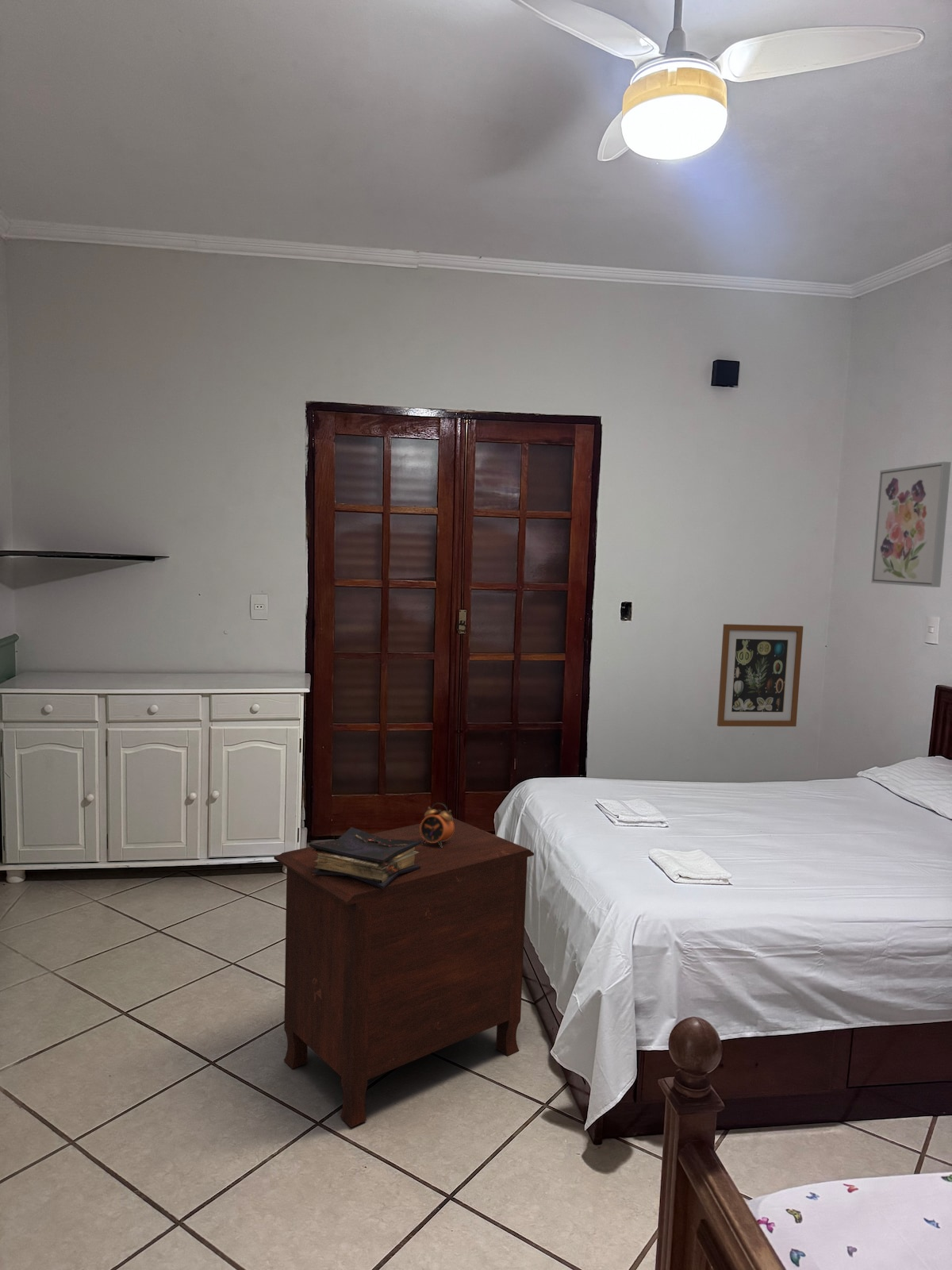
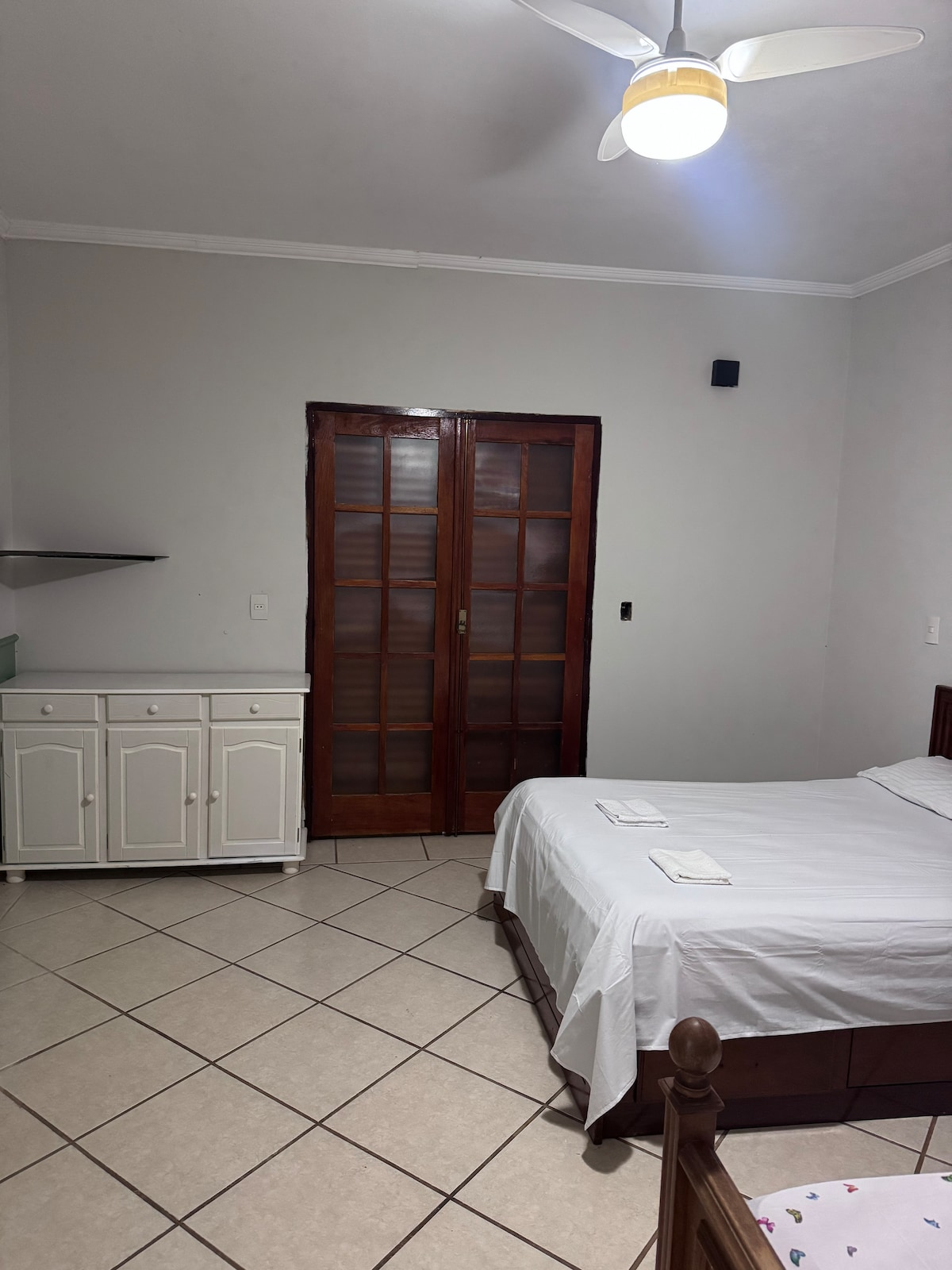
- nightstand (404, 952)
- wall art (760, 675)
- wall art (908, 525)
- book (364, 856)
- alarm clock (437, 823)
